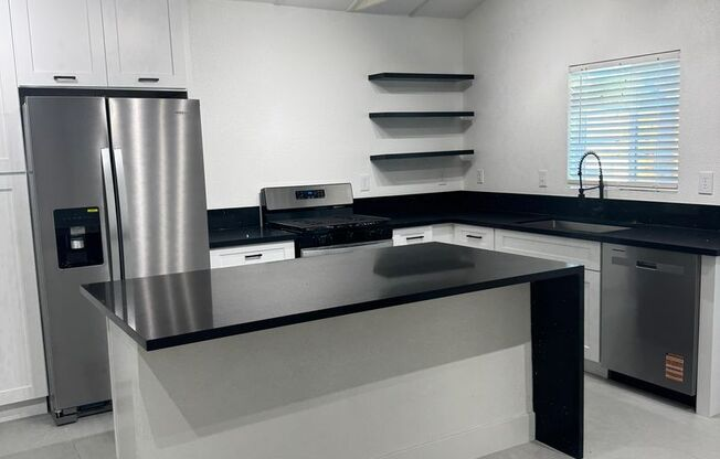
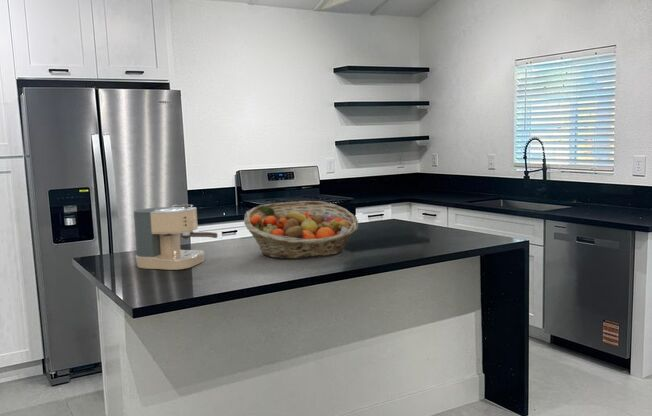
+ coffee maker (176, 234)
+ fruit basket (301, 228)
